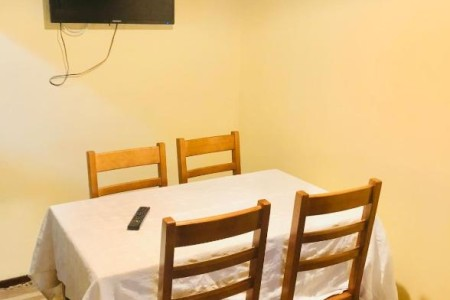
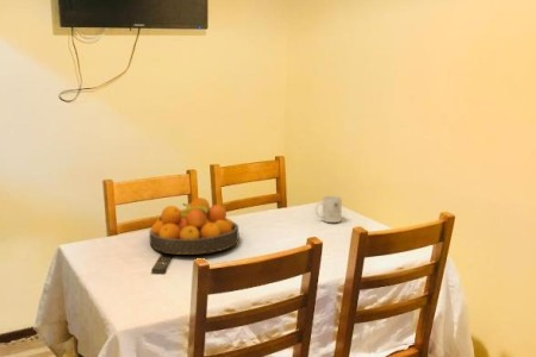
+ mug (328, 208)
+ fruit bowl (193, 221)
